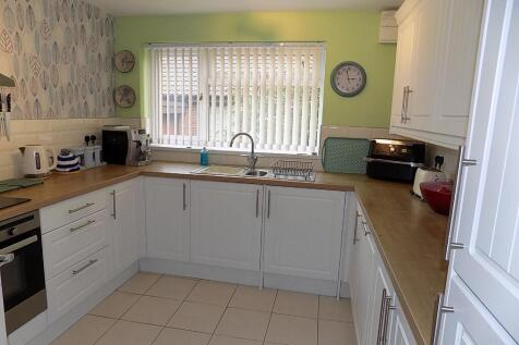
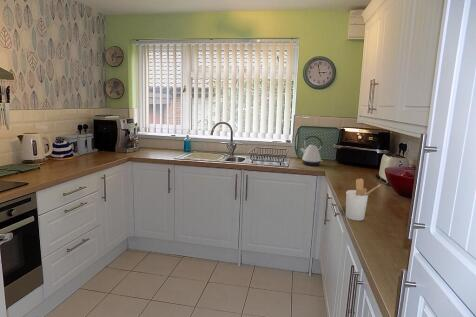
+ utensil holder (362, 200)
+ kettle (311, 150)
